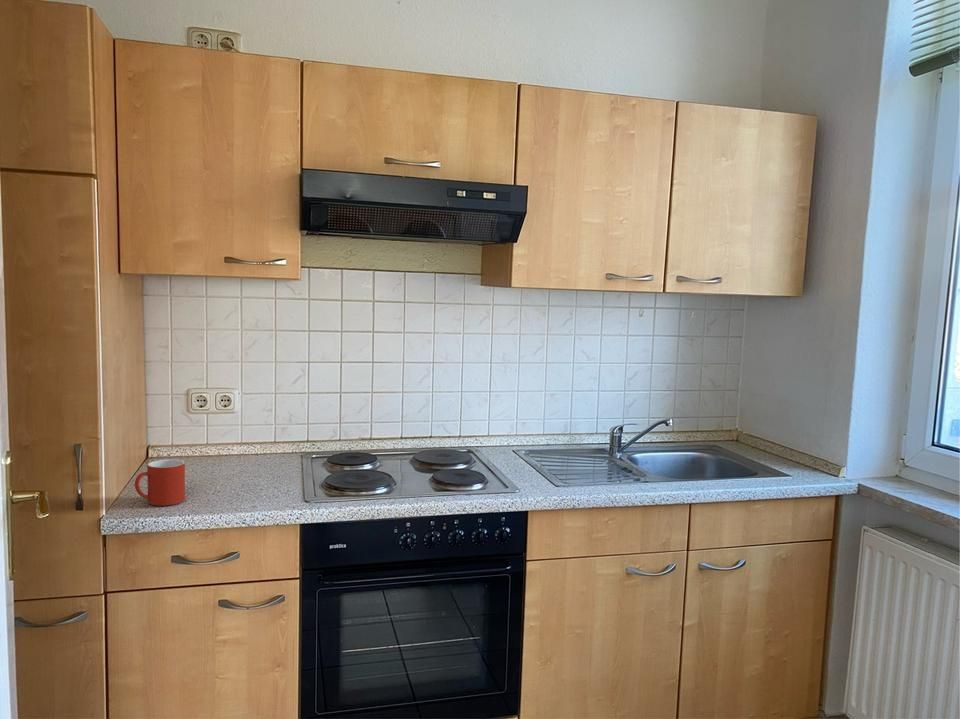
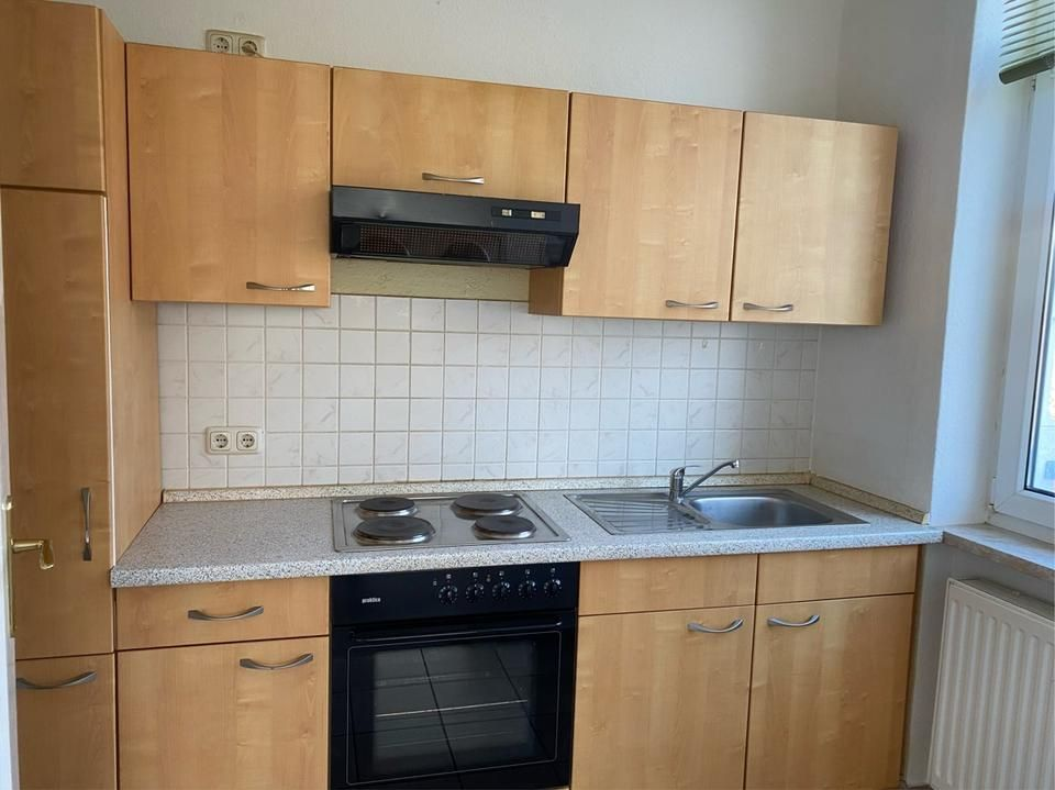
- mug (160, 483)
